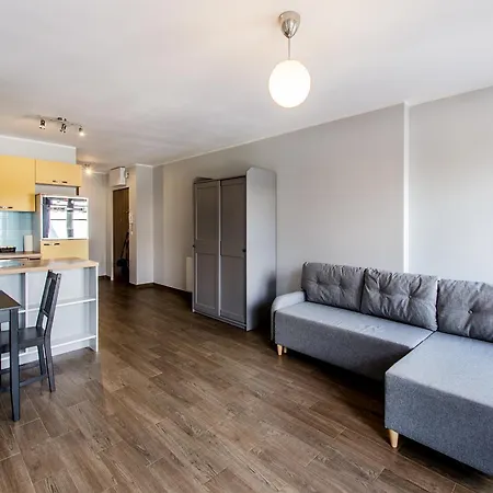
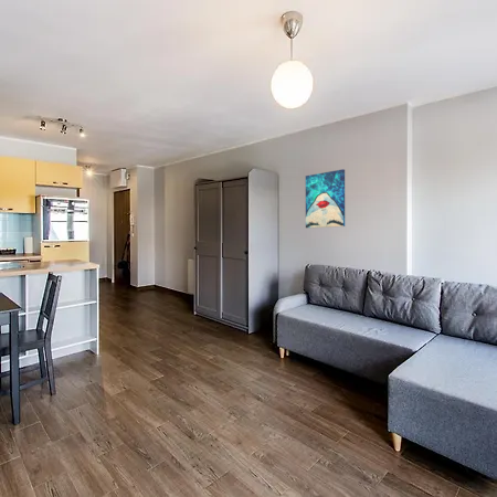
+ wall art (324, 200)
